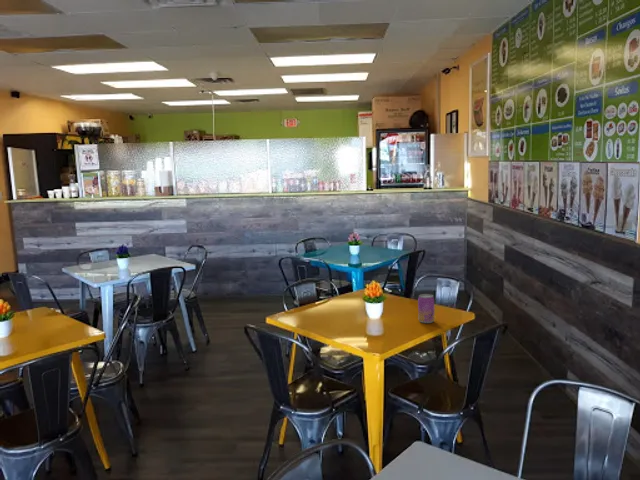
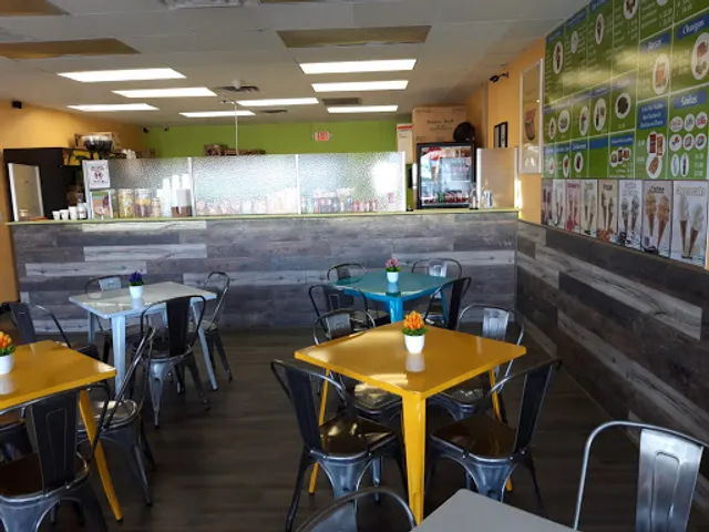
- beverage can (426, 308)
